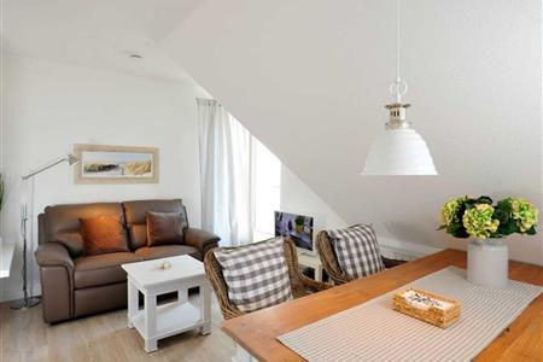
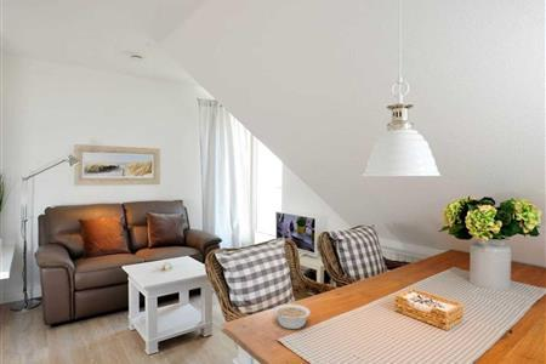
+ legume (292, 315)
